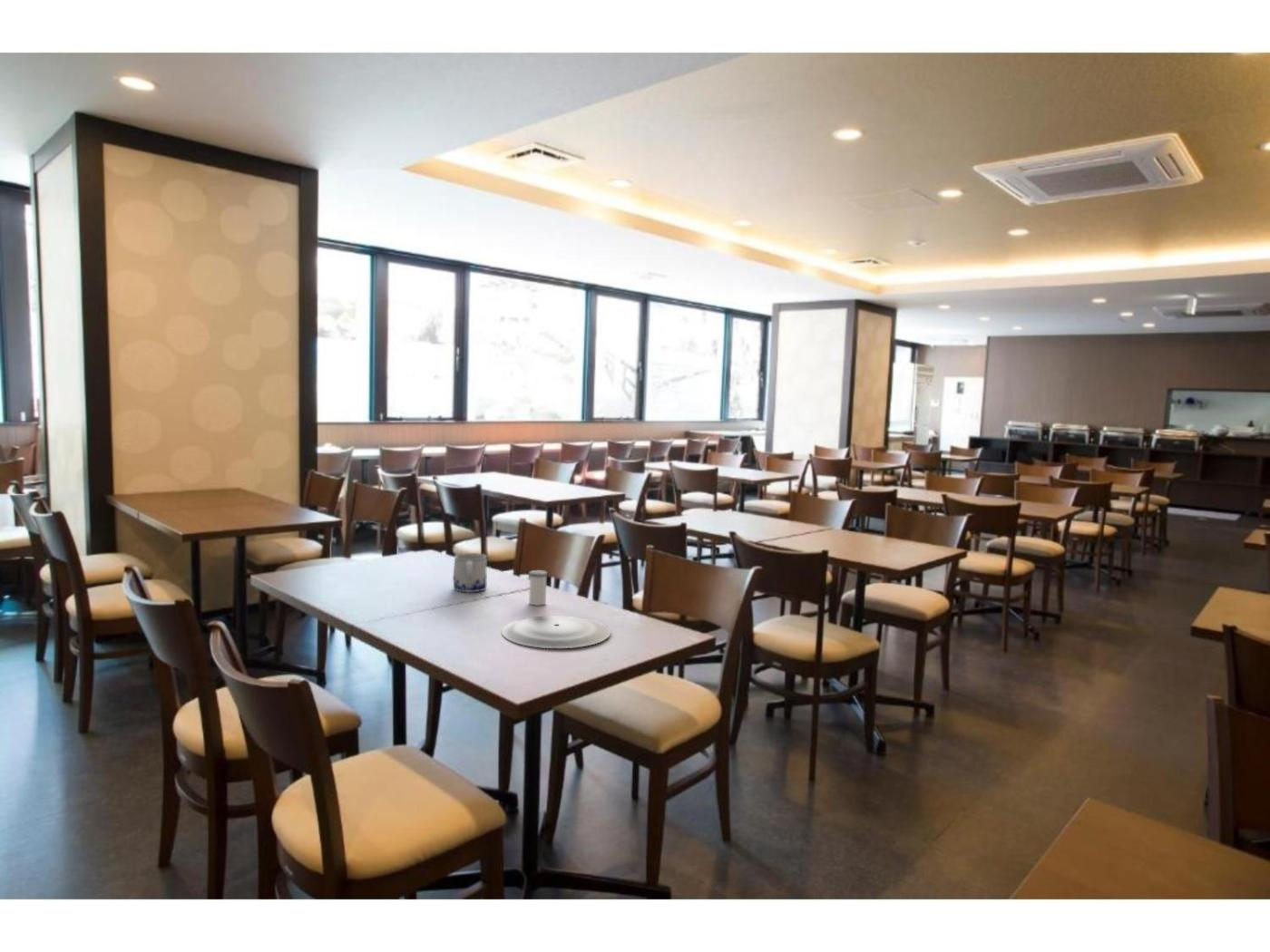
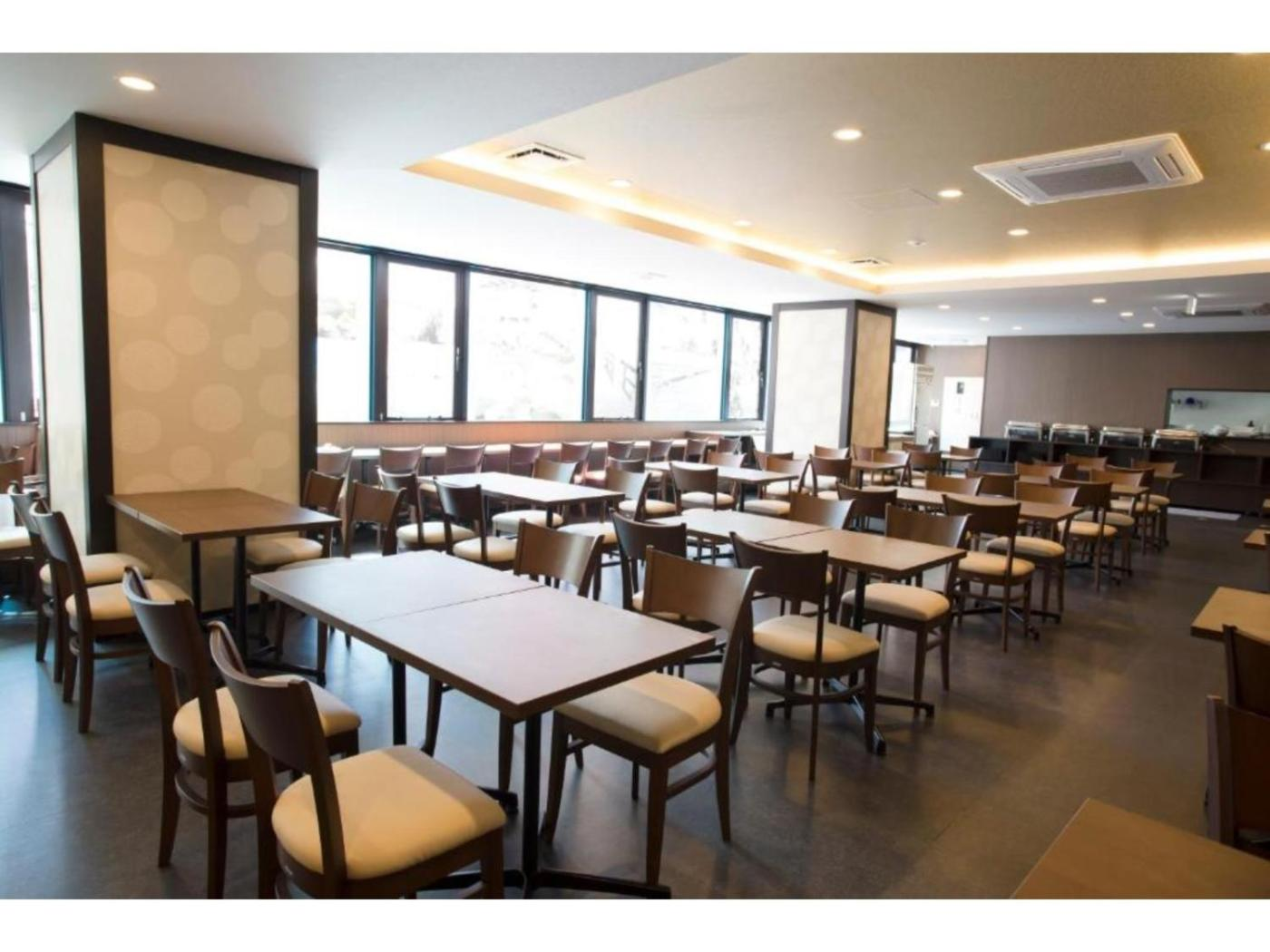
- salt shaker (537, 588)
- plate (556, 627)
- mug (470, 573)
